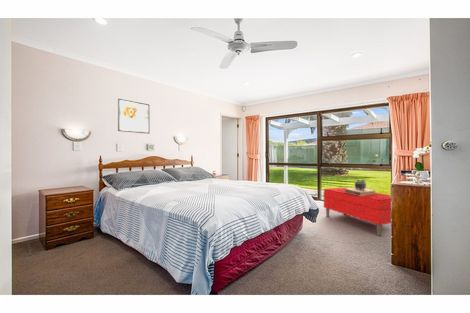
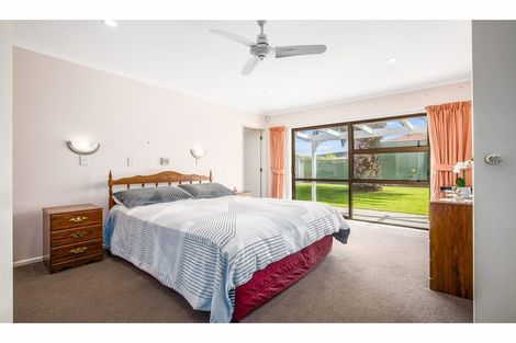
- decorative urn (359, 186)
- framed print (134, 117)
- bench (359, 207)
